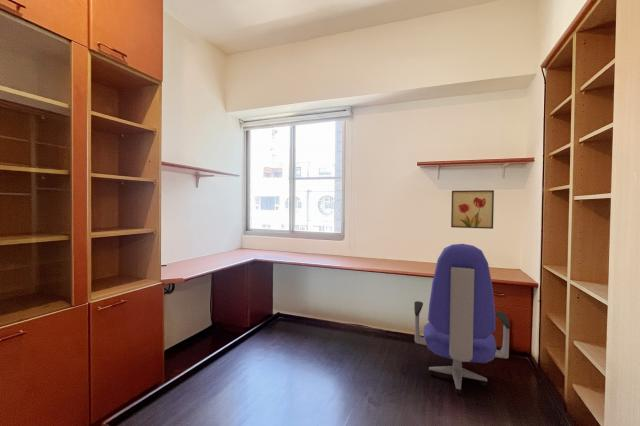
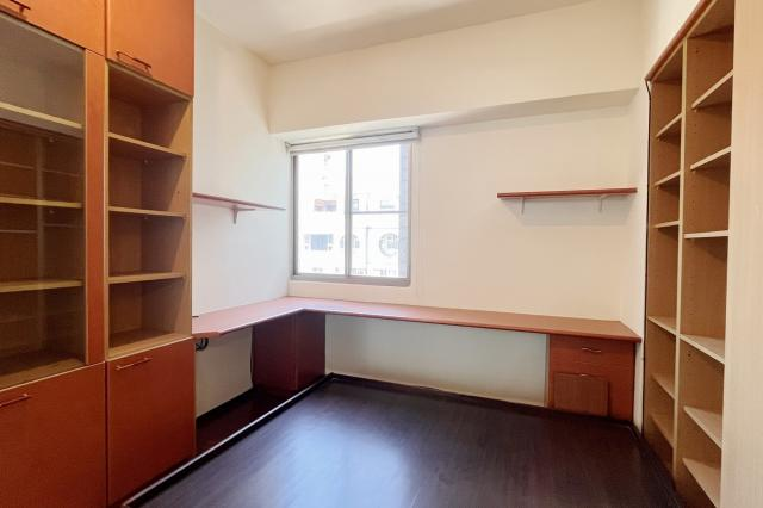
- office chair (458, 312)
- wall art (471, 209)
